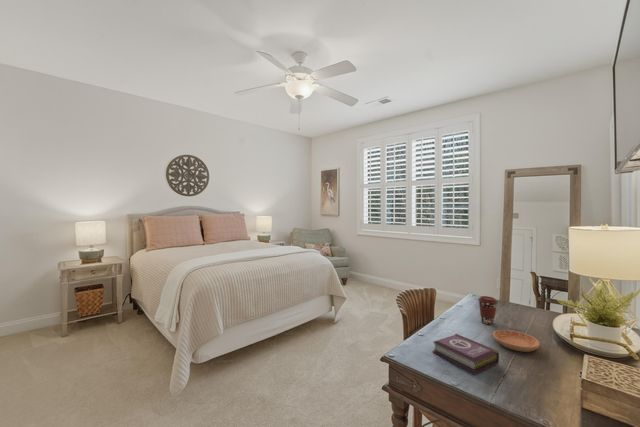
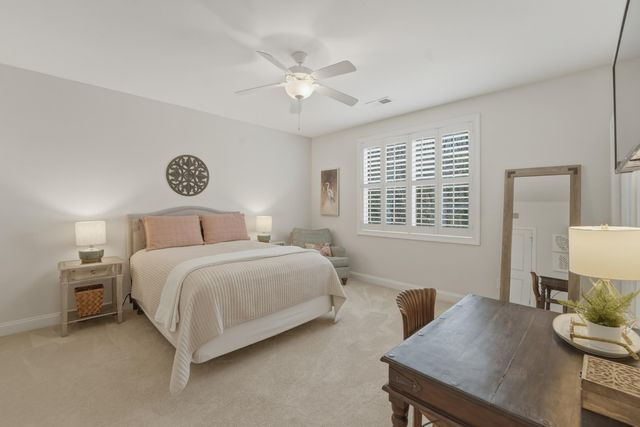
- coffee cup (487, 310)
- saucer (515, 341)
- book (464, 351)
